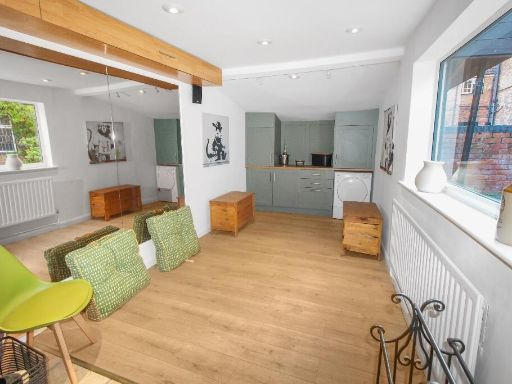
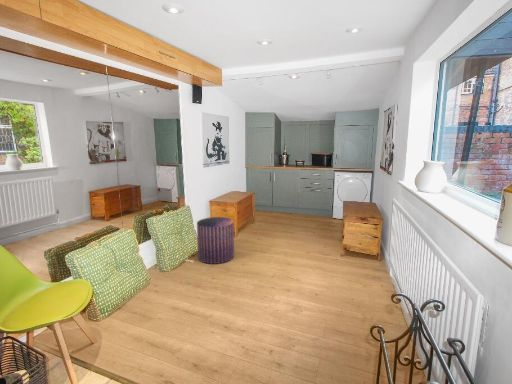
+ pouf (215, 239)
